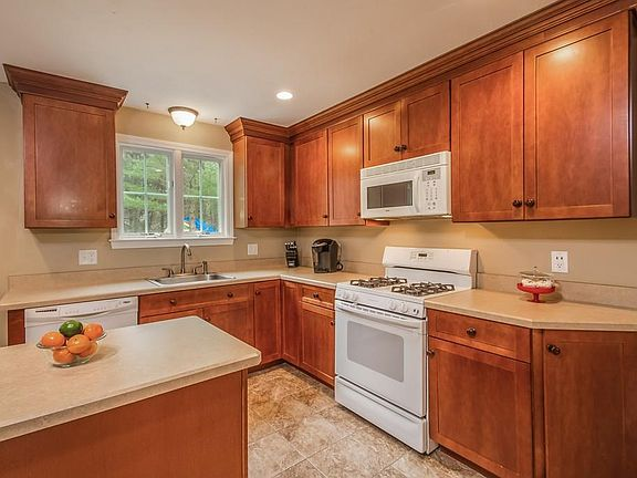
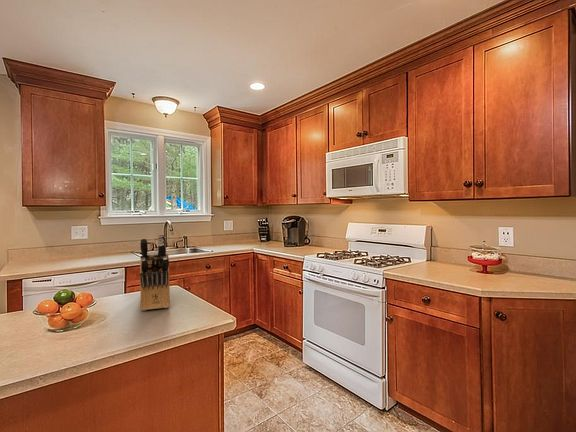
+ knife block (154, 268)
